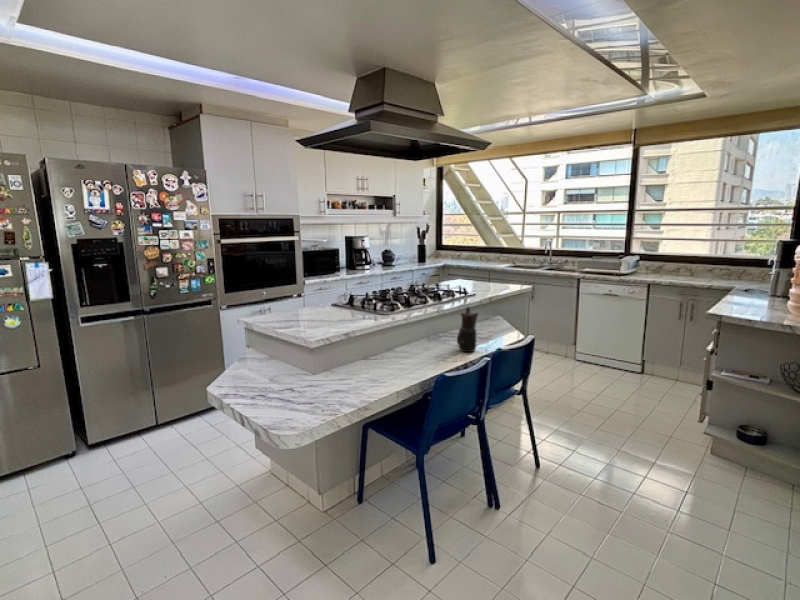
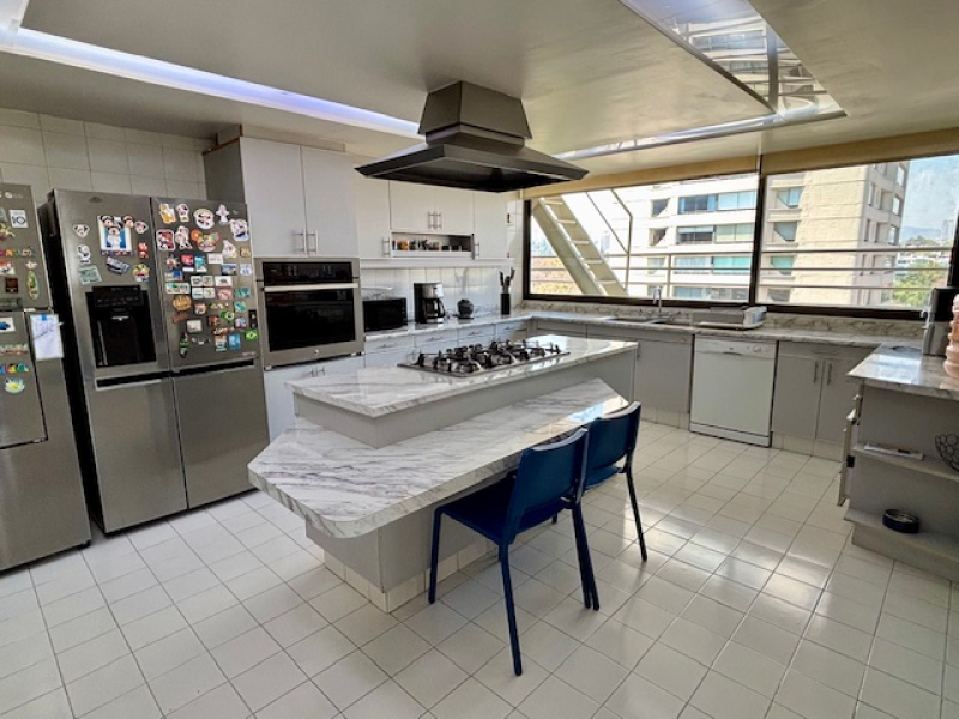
- teapot (467, 328)
